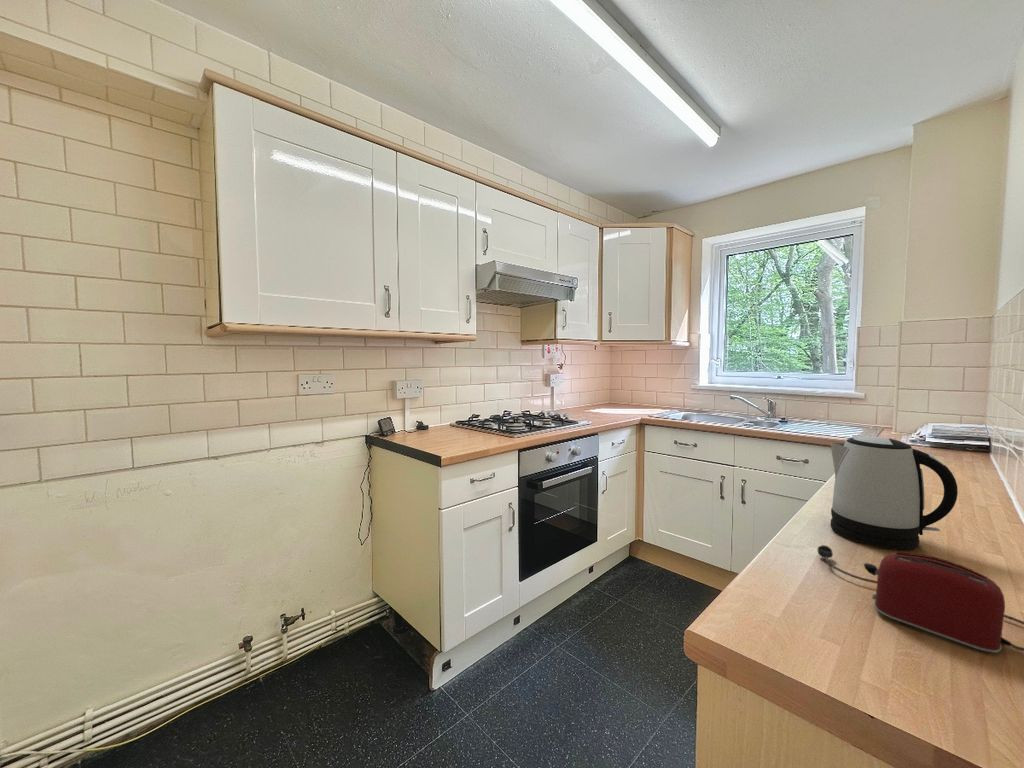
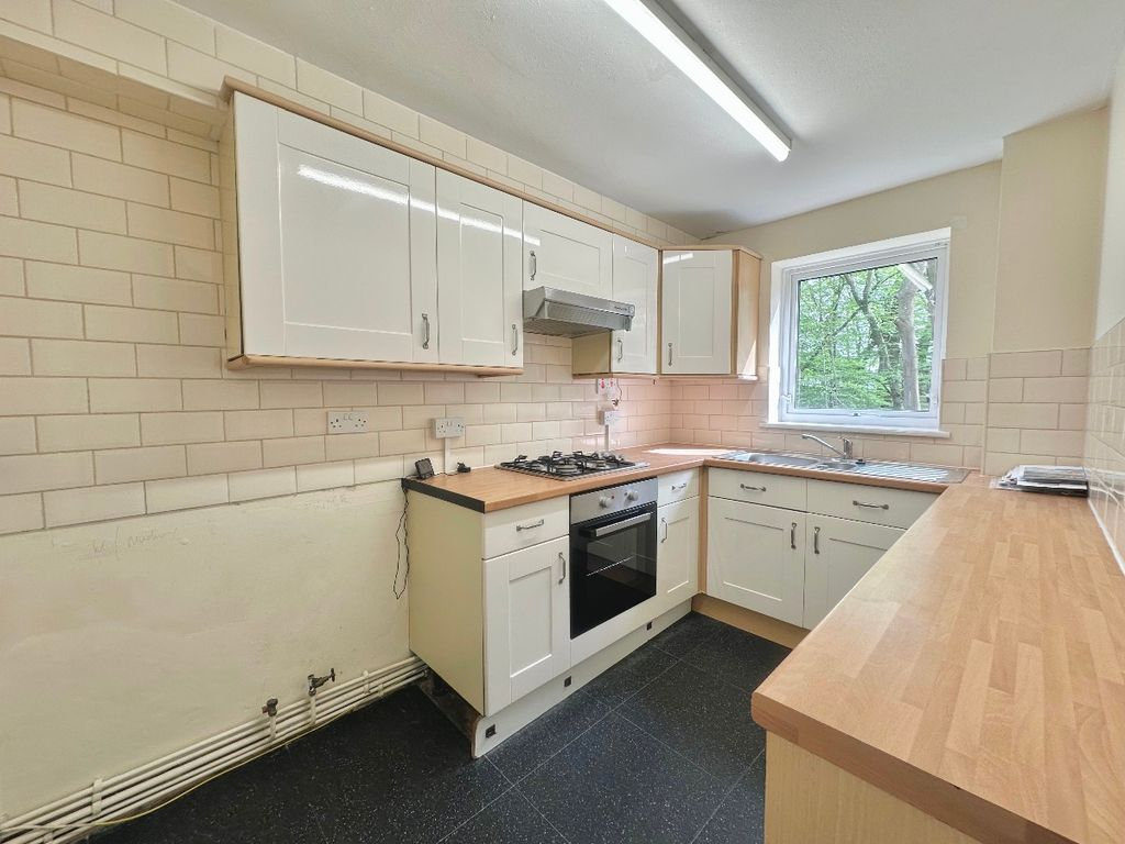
- kettle (888, 488)
- toaster (911, 571)
